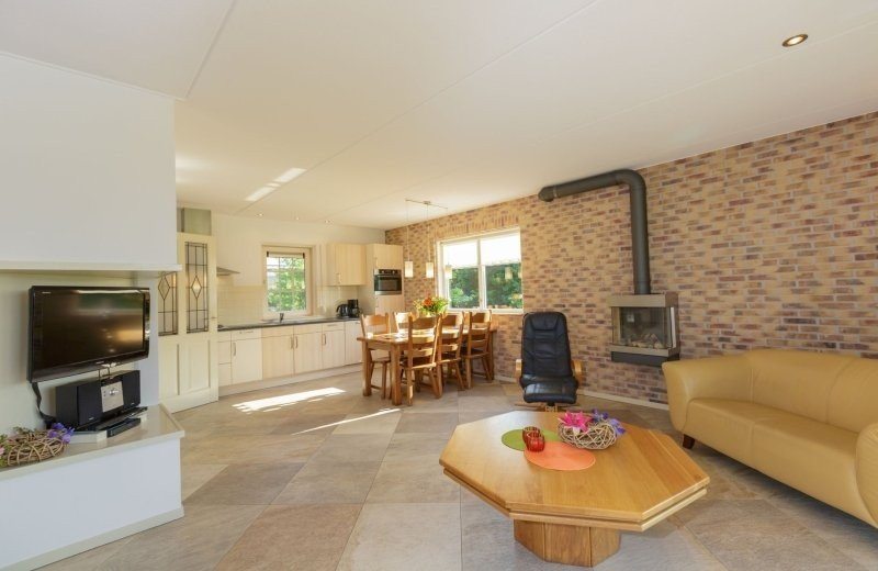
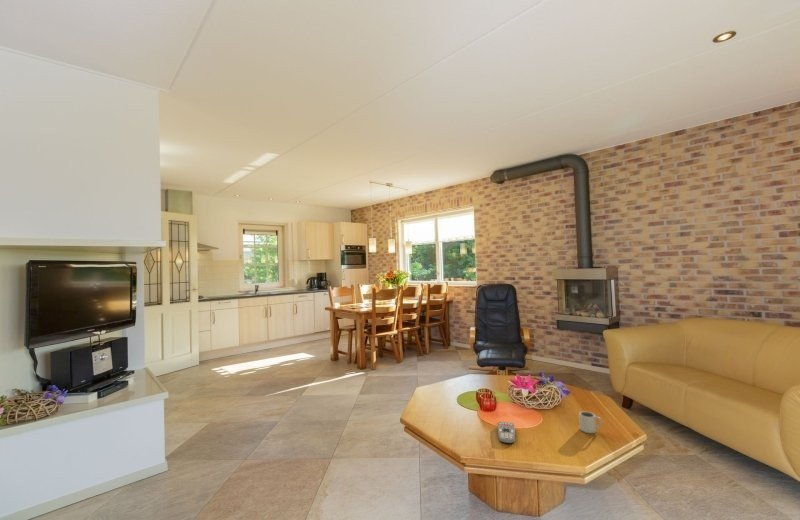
+ cup (590, 422)
+ remote control (506, 432)
